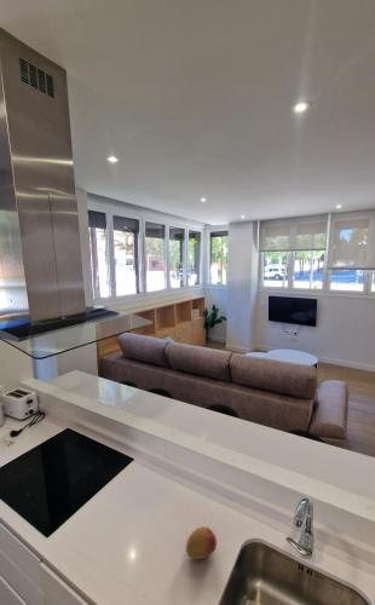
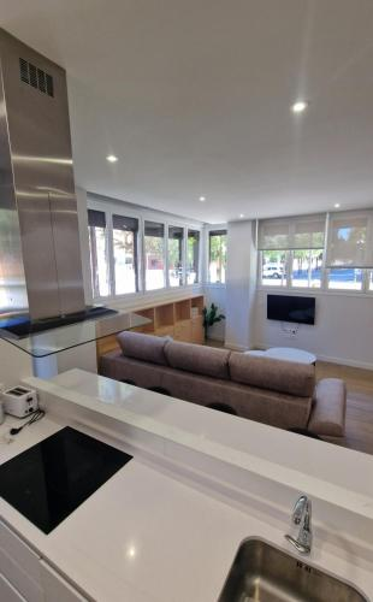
- fruit (201, 542)
